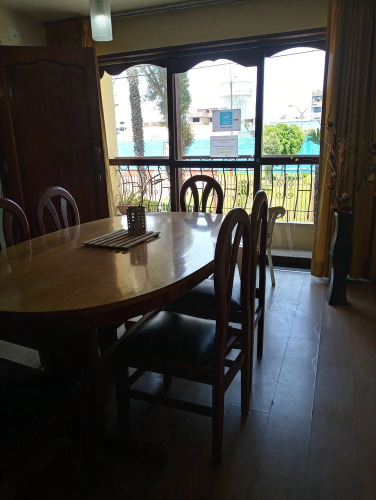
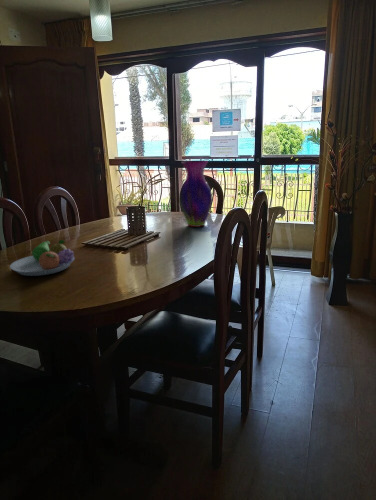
+ vase (195, 194)
+ fruit bowl (43, 255)
